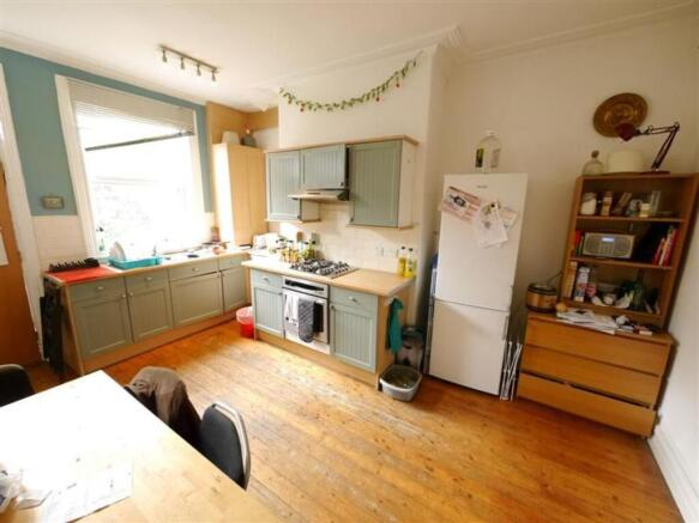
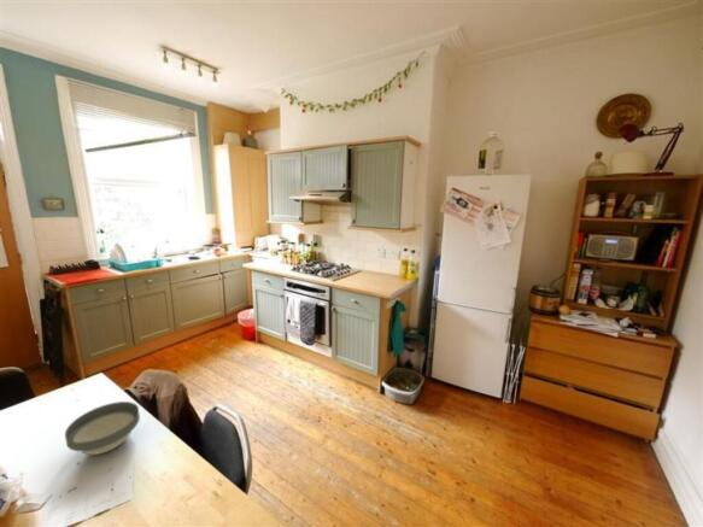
+ bowl (105, 432)
